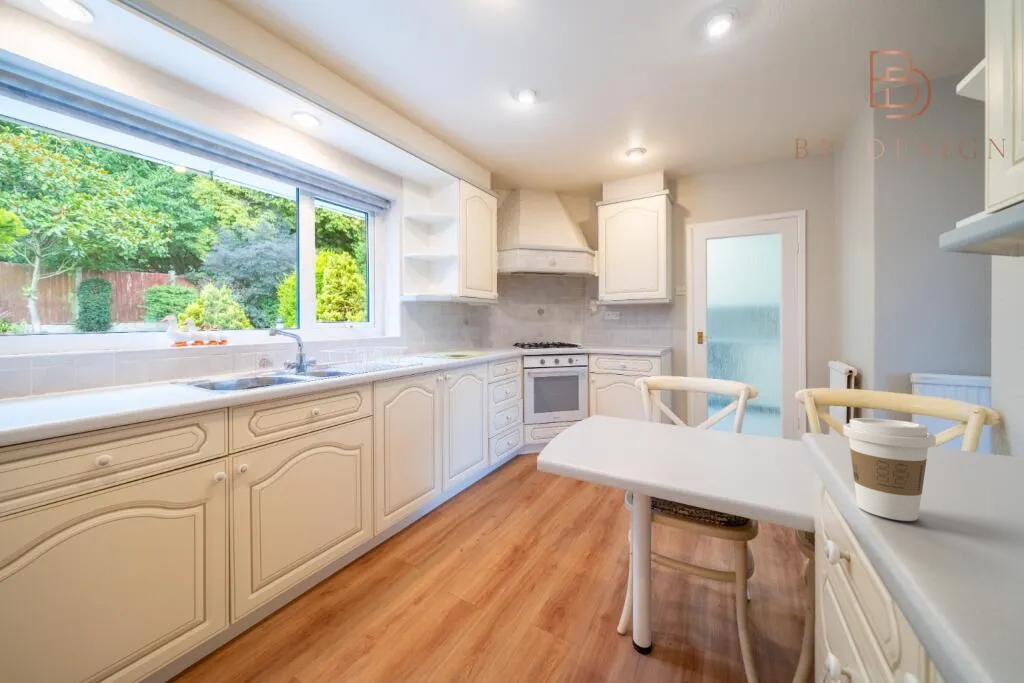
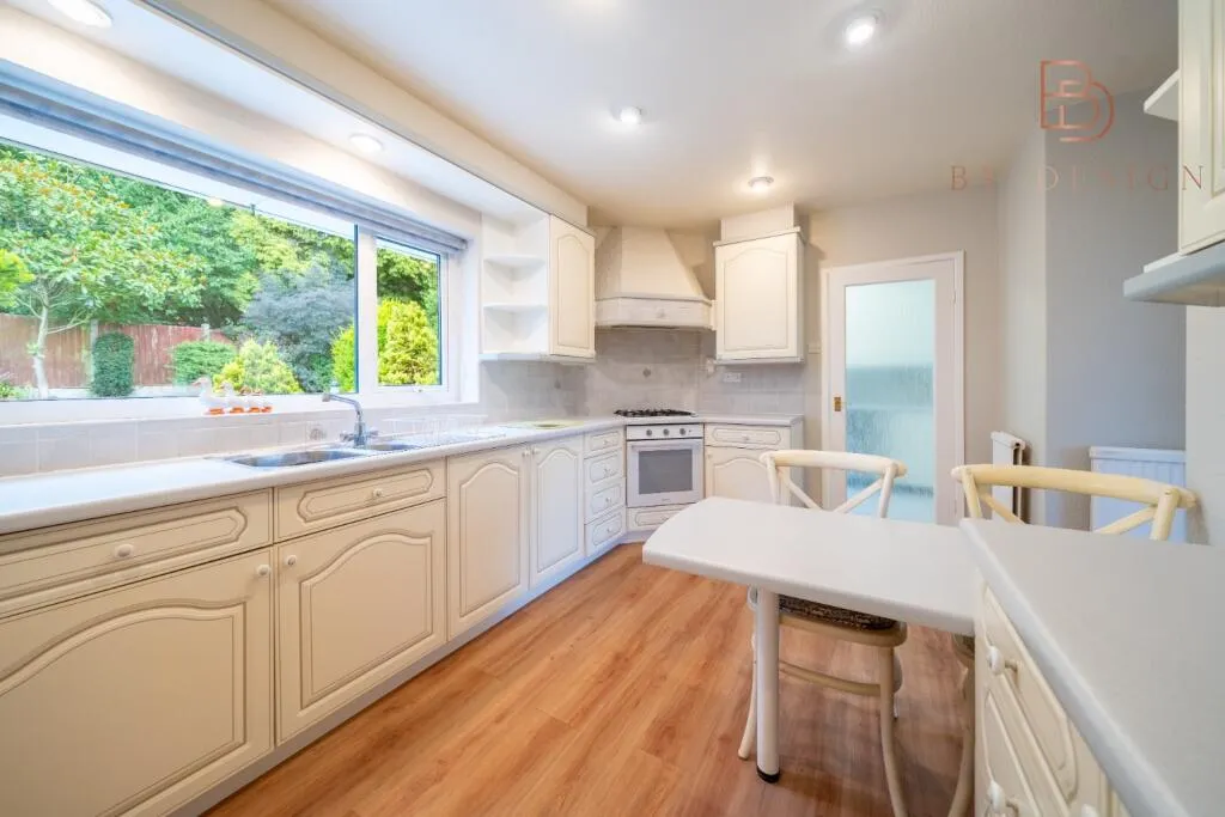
- coffee cup (886, 466)
